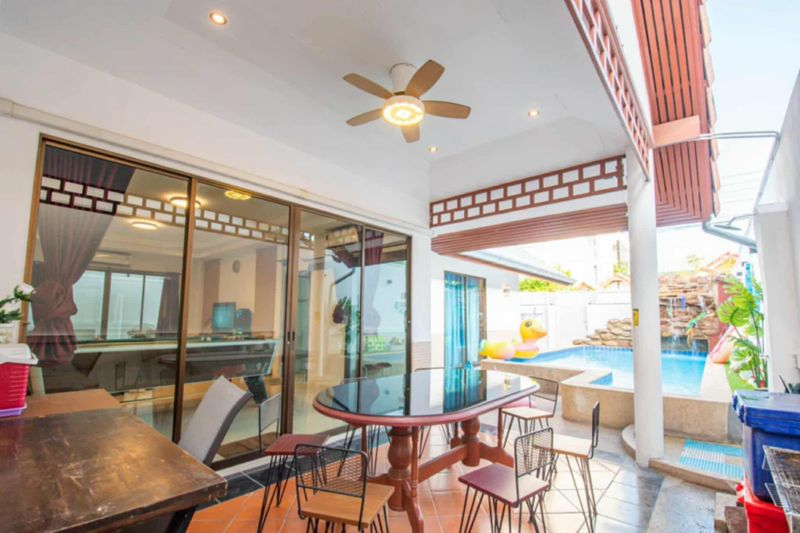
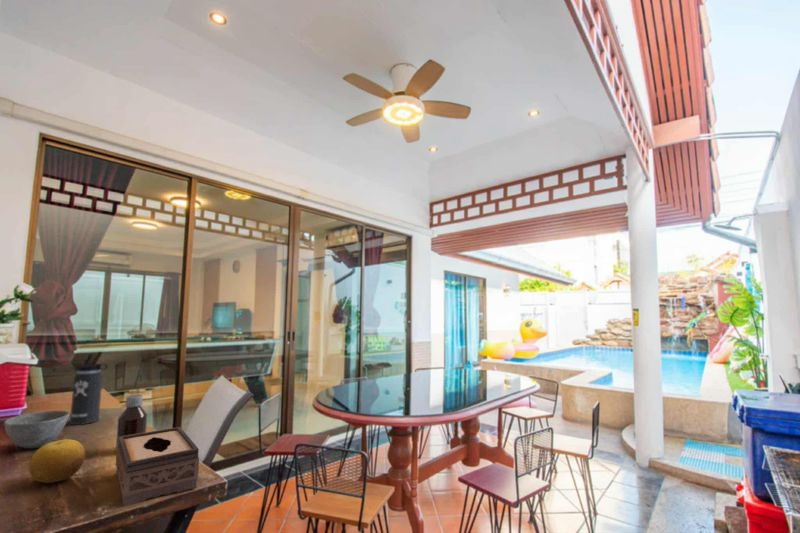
+ bottle (132, 422)
+ tissue box (155, 461)
+ thermos bottle (90, 387)
+ fruit (58, 460)
+ bowl (37, 431)
